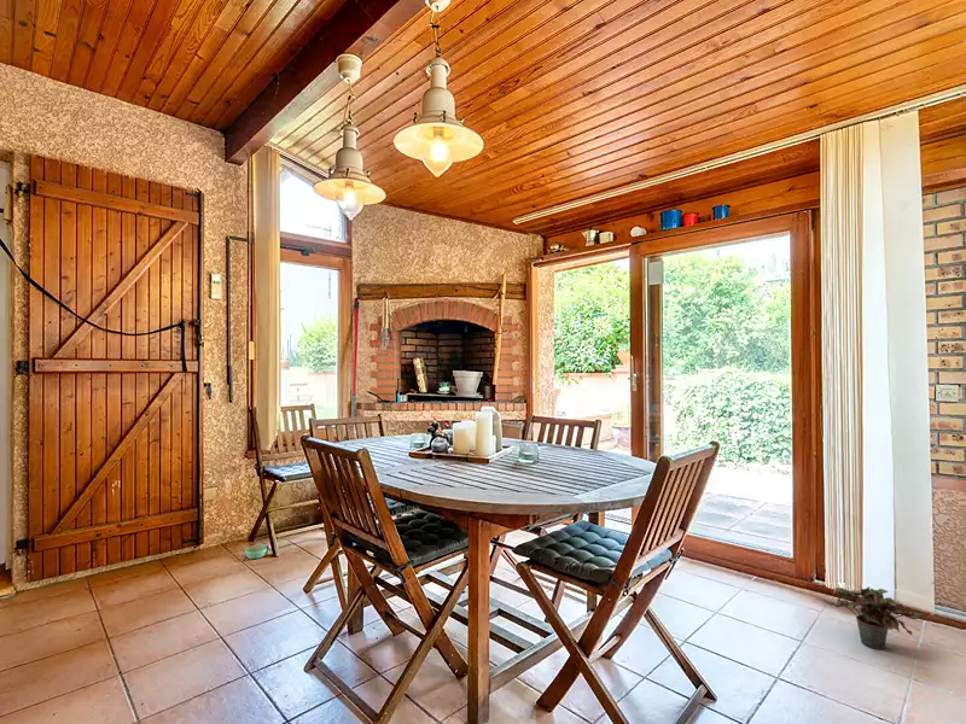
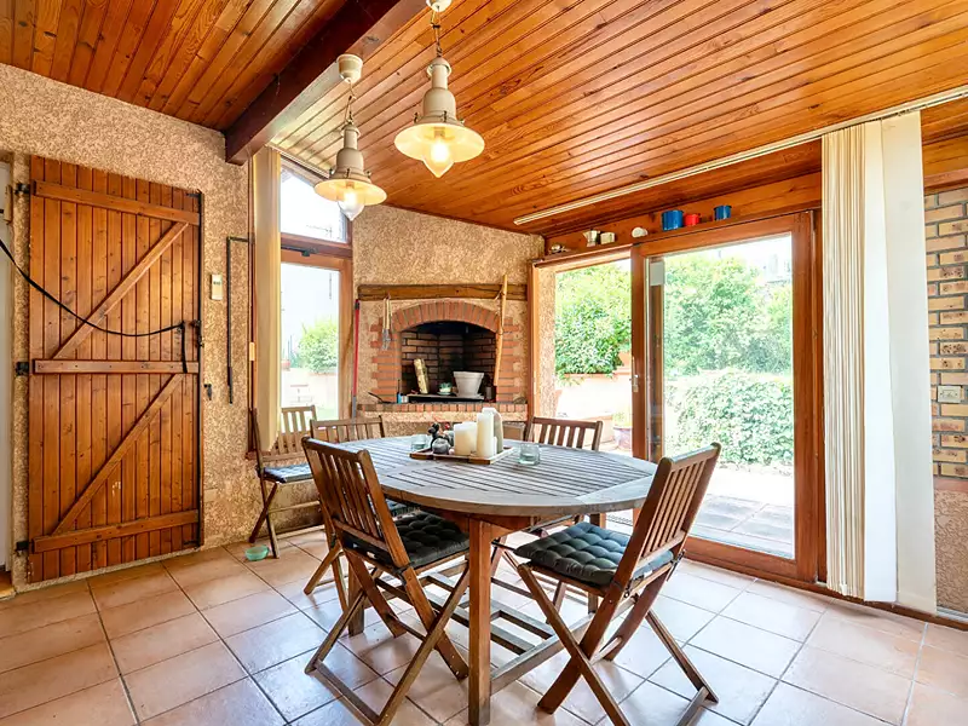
- potted plant (871, 617)
